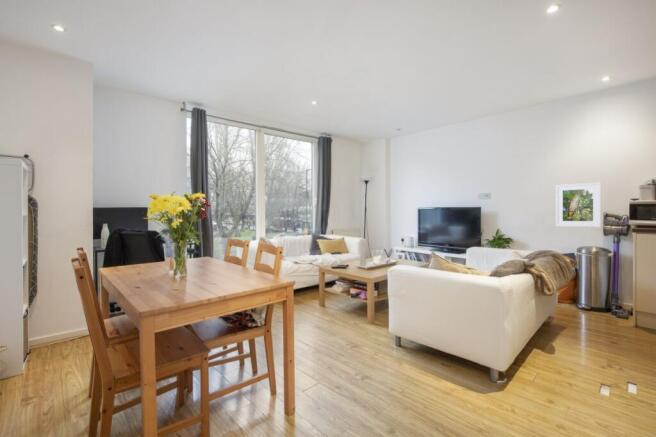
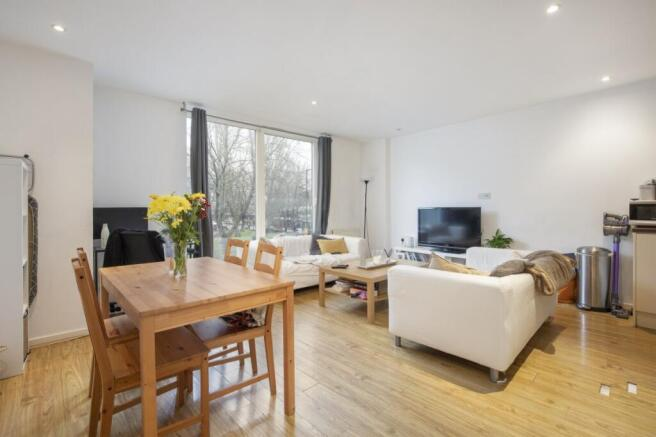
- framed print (577, 205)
